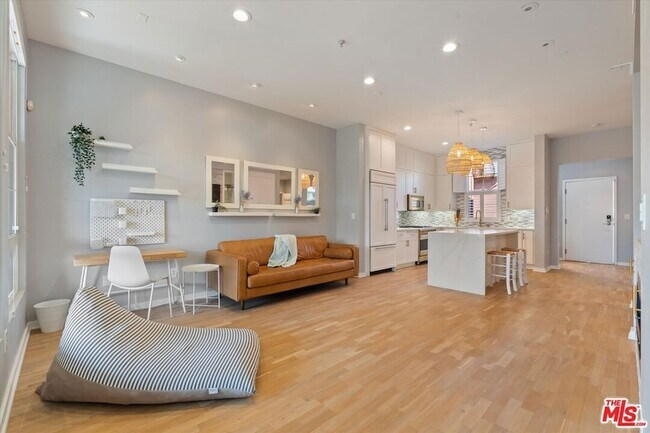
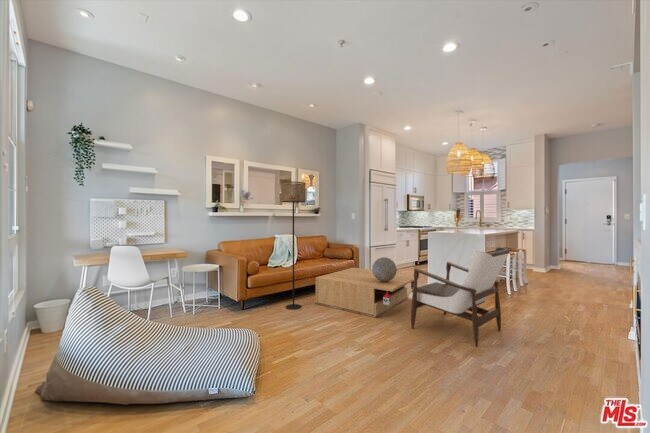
+ decorative sphere (384, 269)
+ armchair (458, 287)
+ coffee table (368, 289)
+ floor lamp (293, 244)
